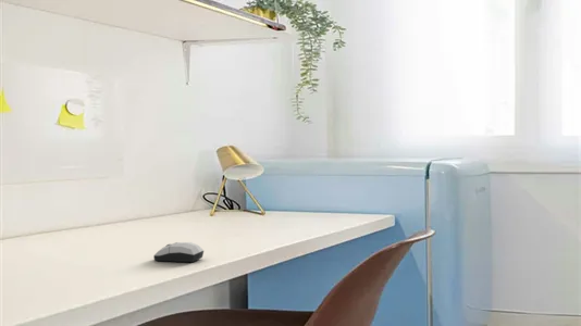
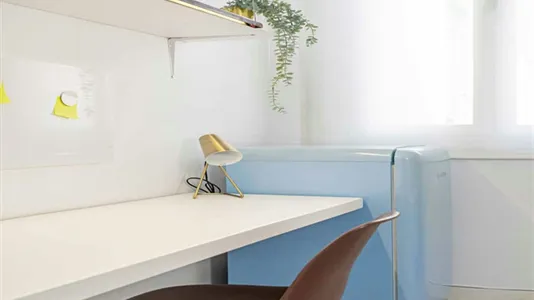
- computer mouse (178, 250)
